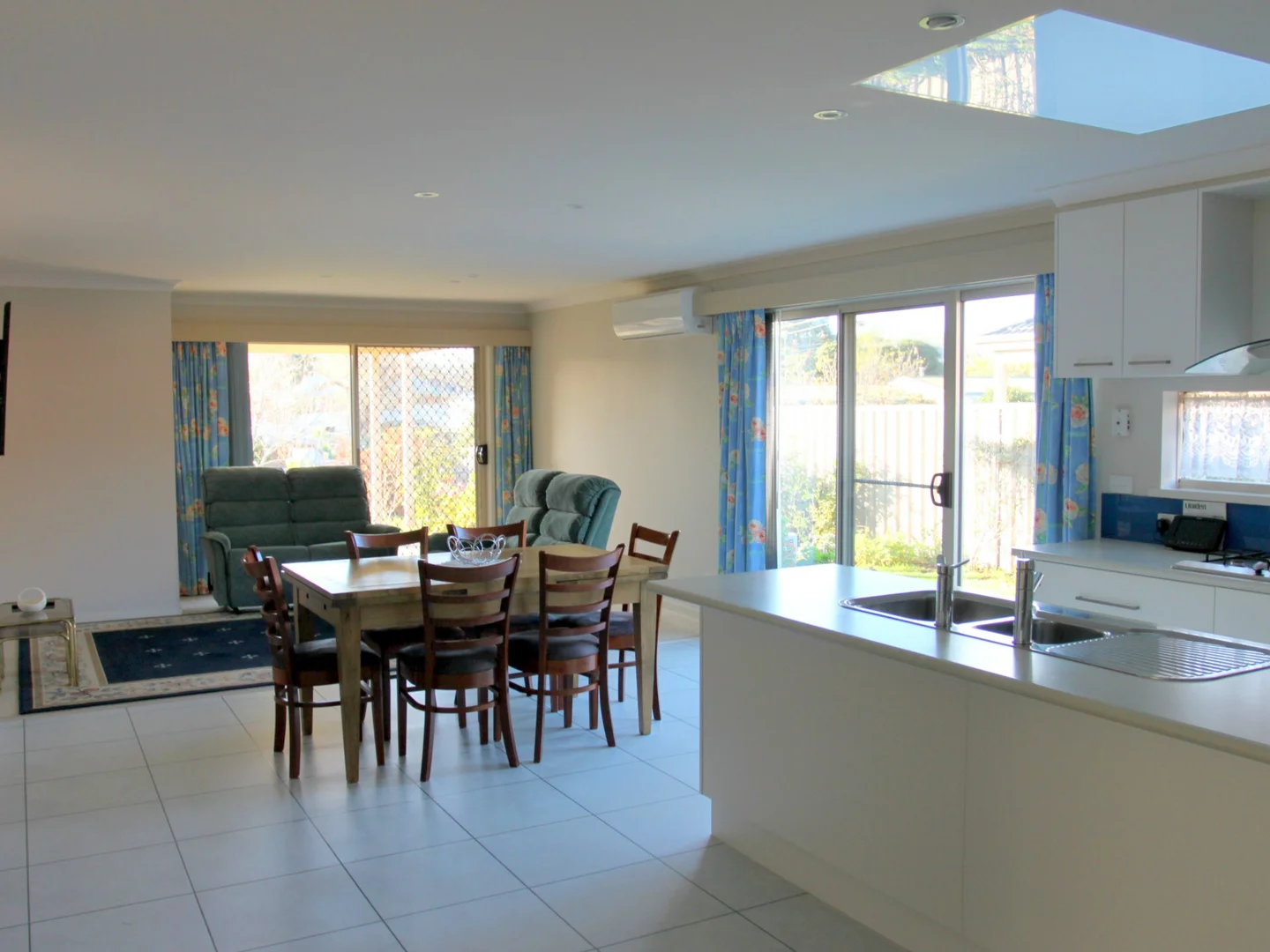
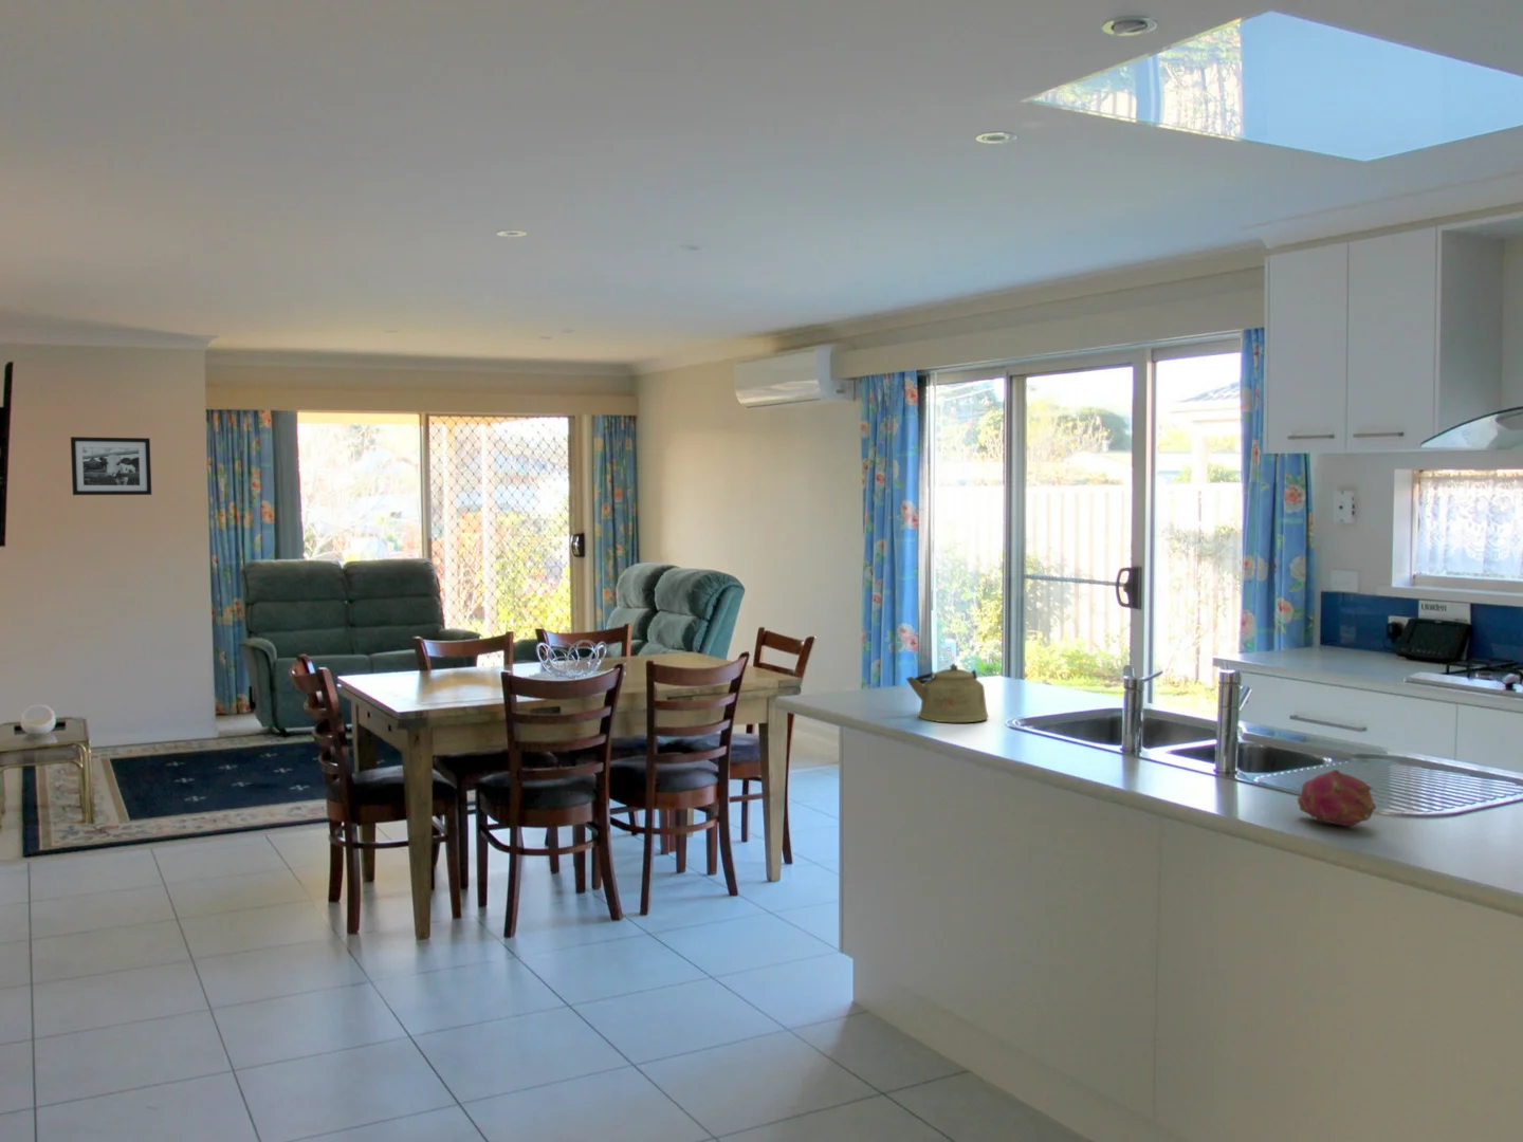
+ fruit (1335, 797)
+ kettle (945, 690)
+ picture frame (112, 467)
